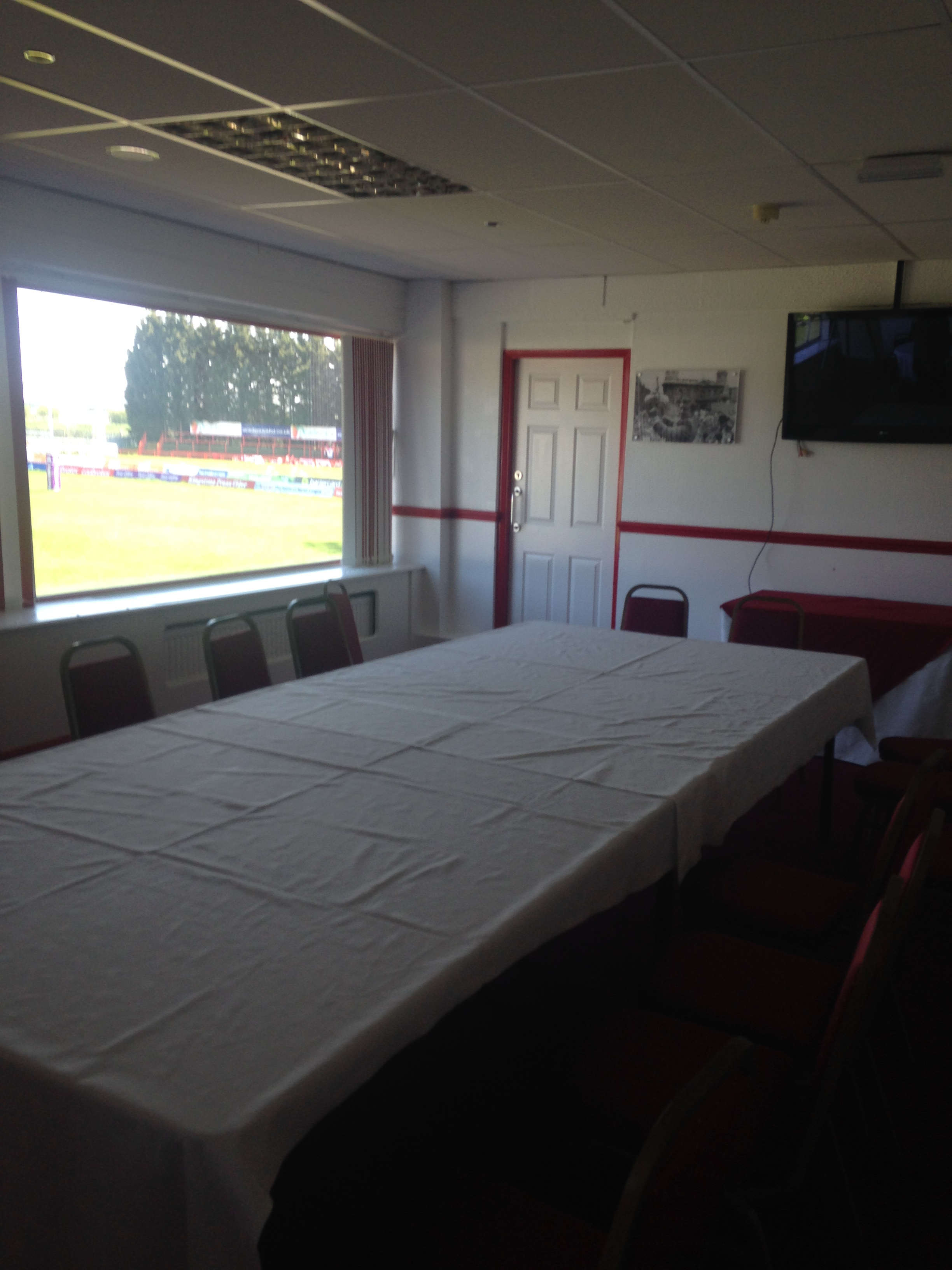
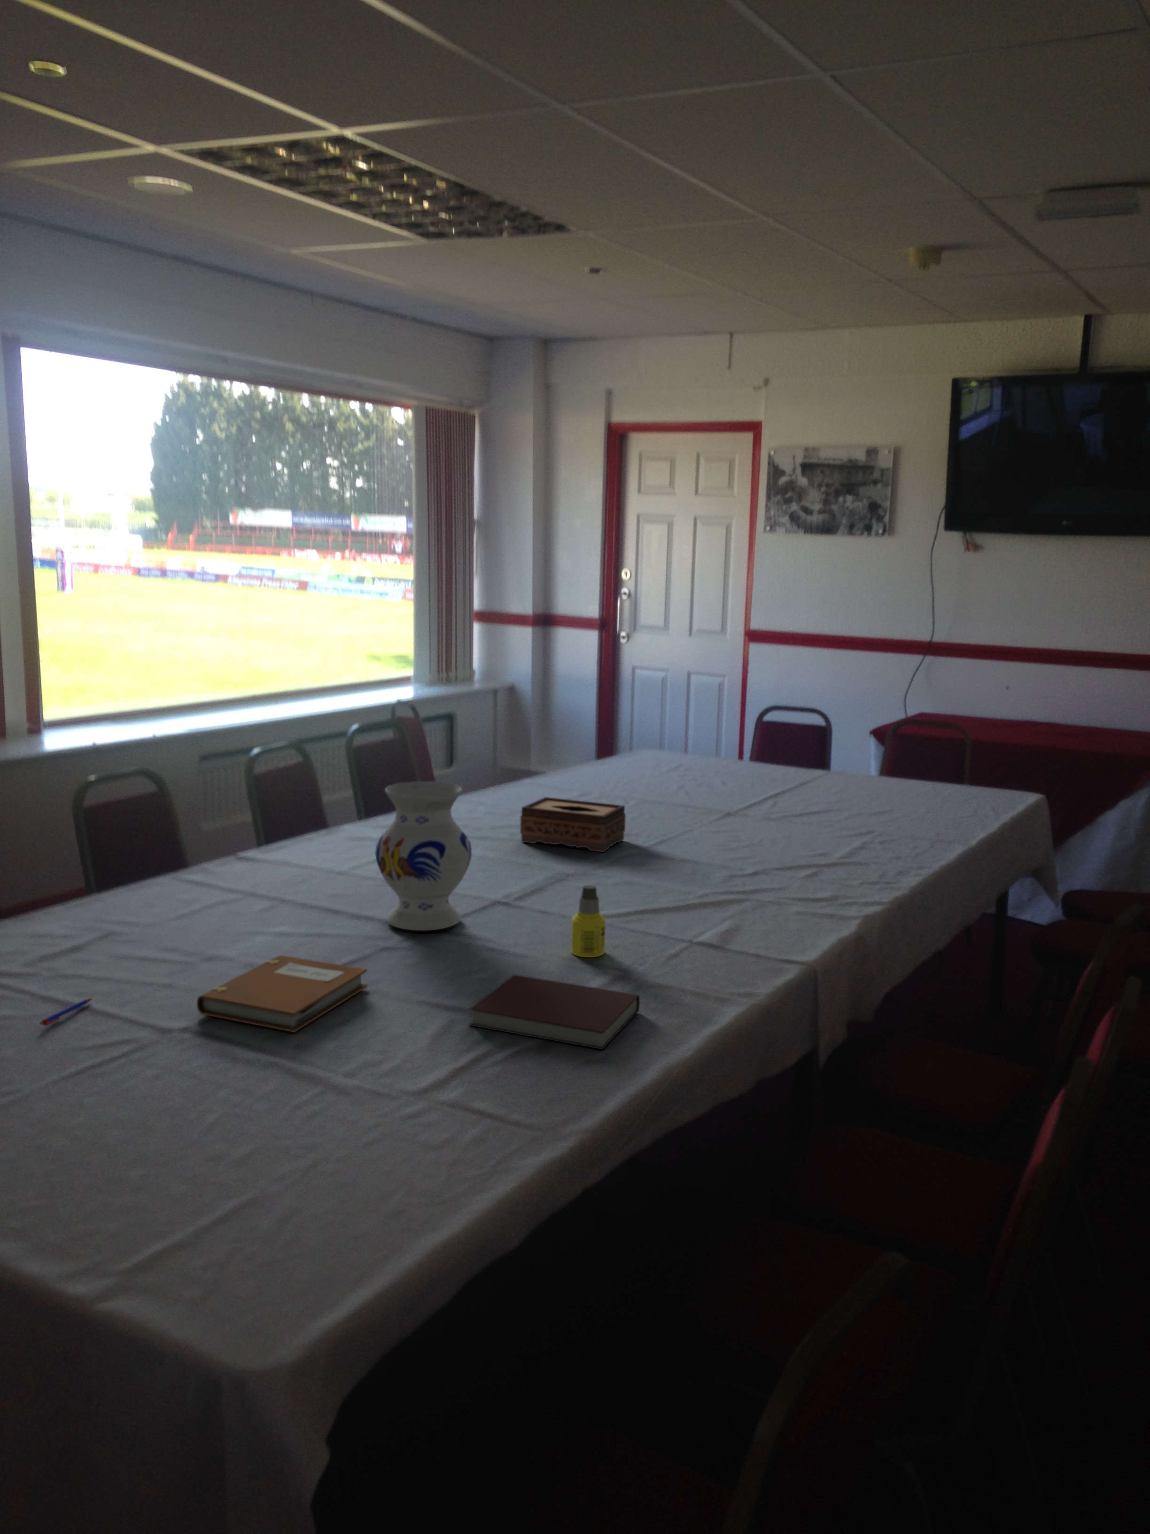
+ notebook (556, 1010)
+ tissue box (573, 824)
+ vase (424, 856)
+ pen (68, 1010)
+ notebook (286, 989)
+ bottle (588, 919)
